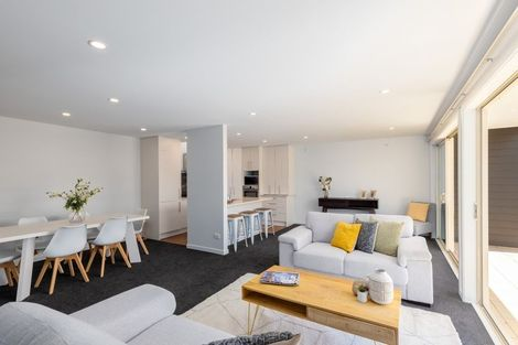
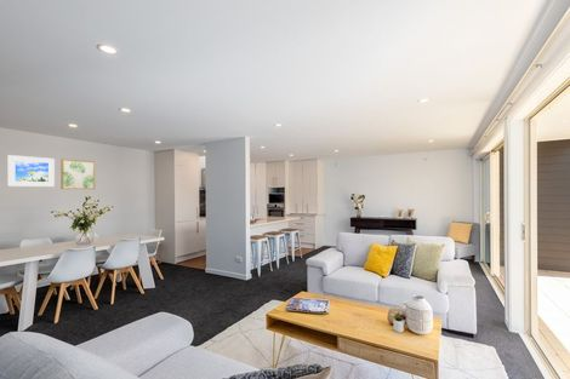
+ wall art (78, 174)
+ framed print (32, 171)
